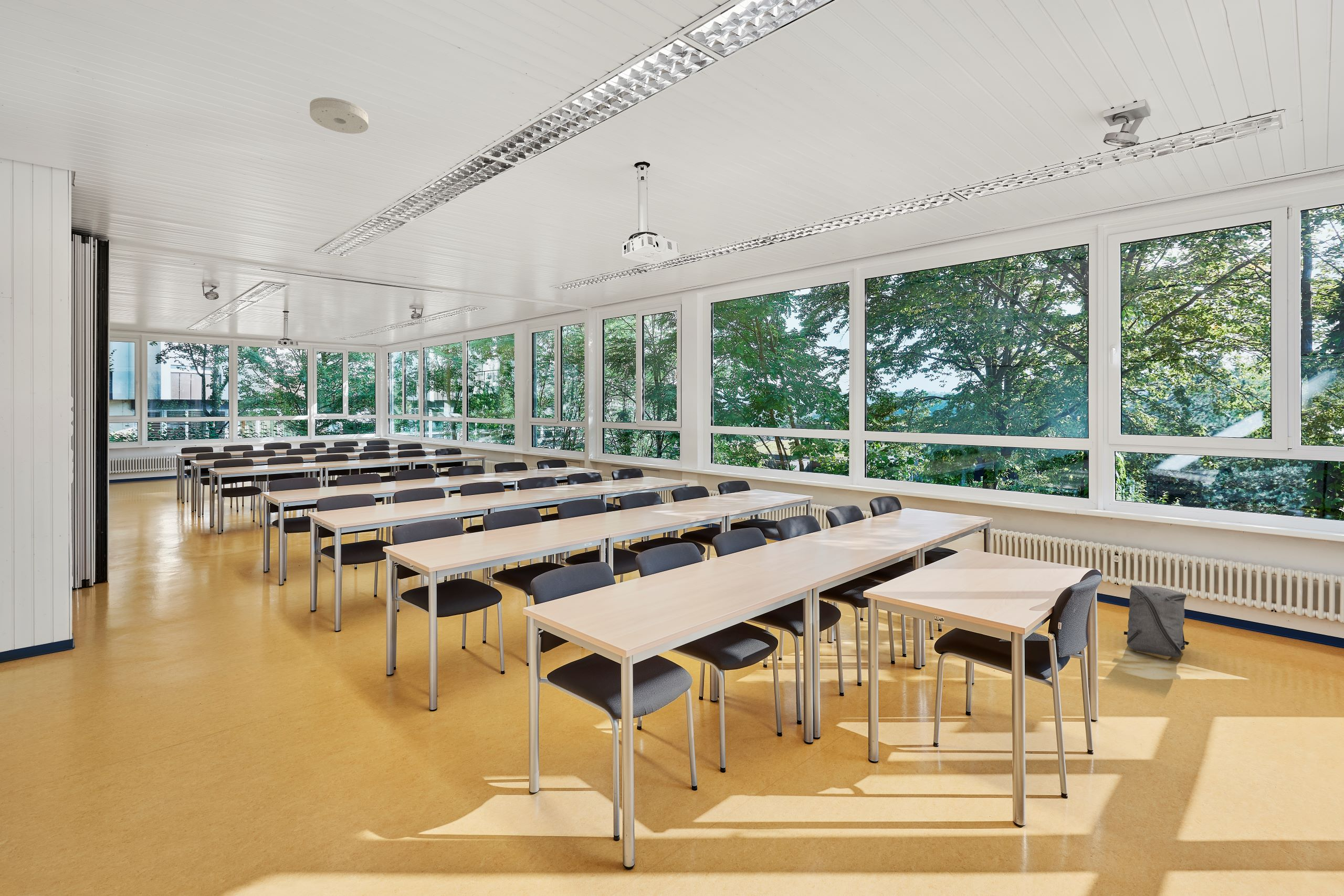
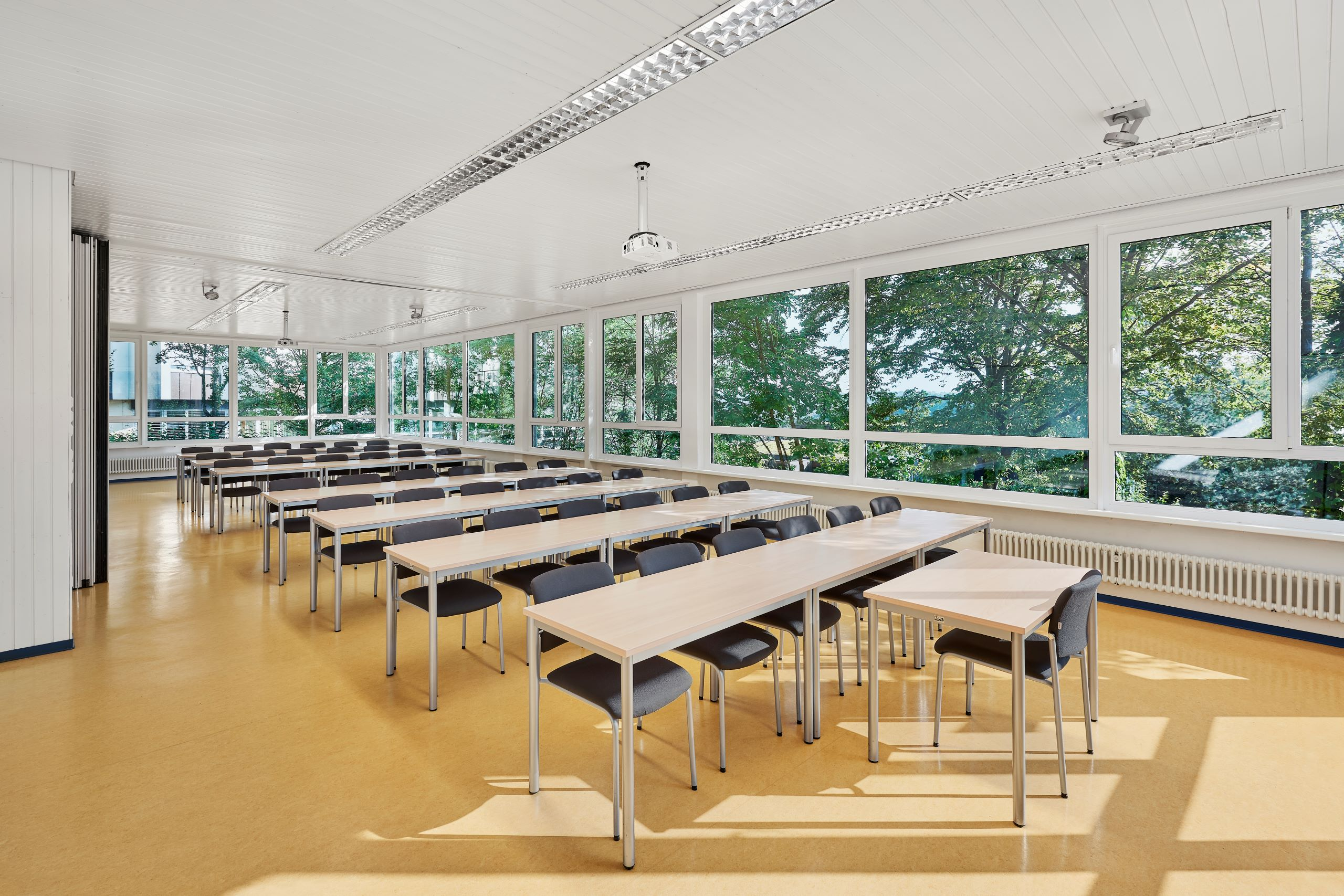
- smoke detector (339, 116)
- backpack (1157, 619)
